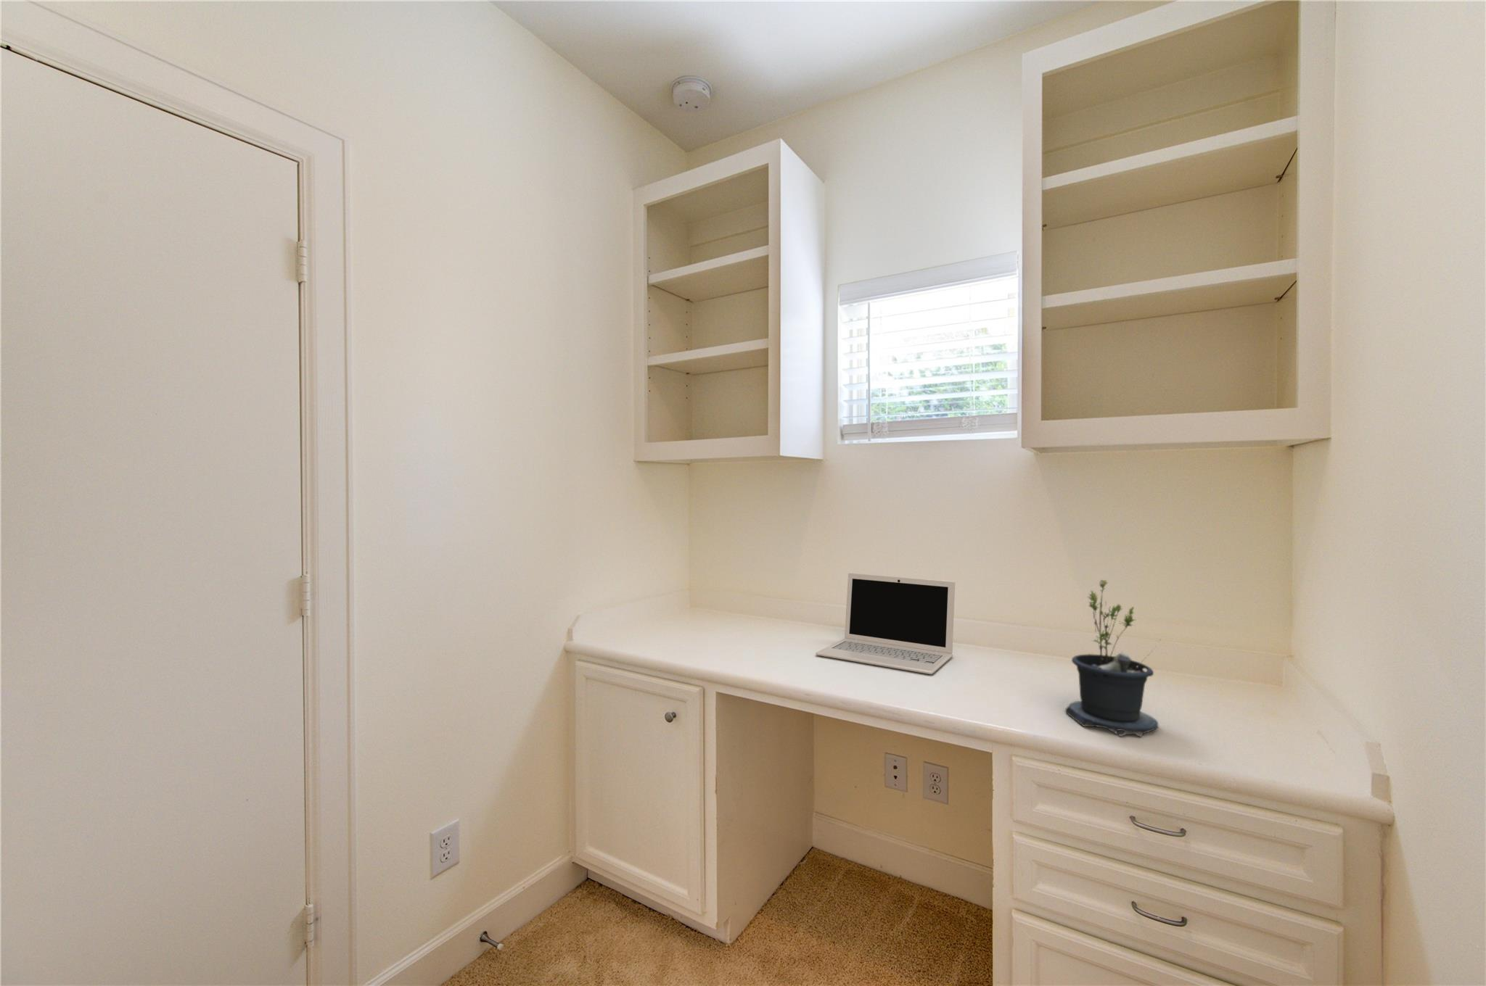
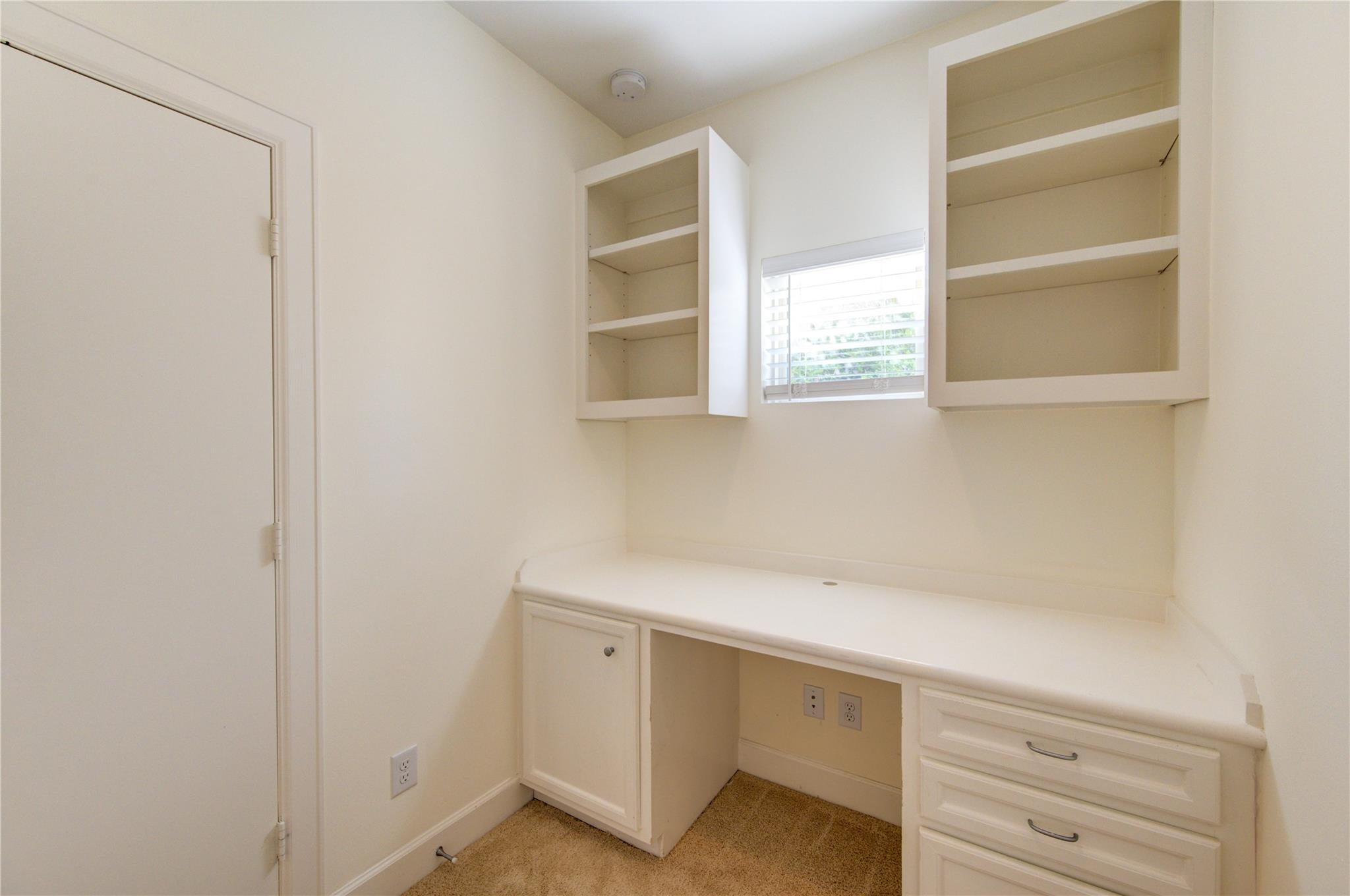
- laptop (885, 617)
- potted plant (1113, 651)
